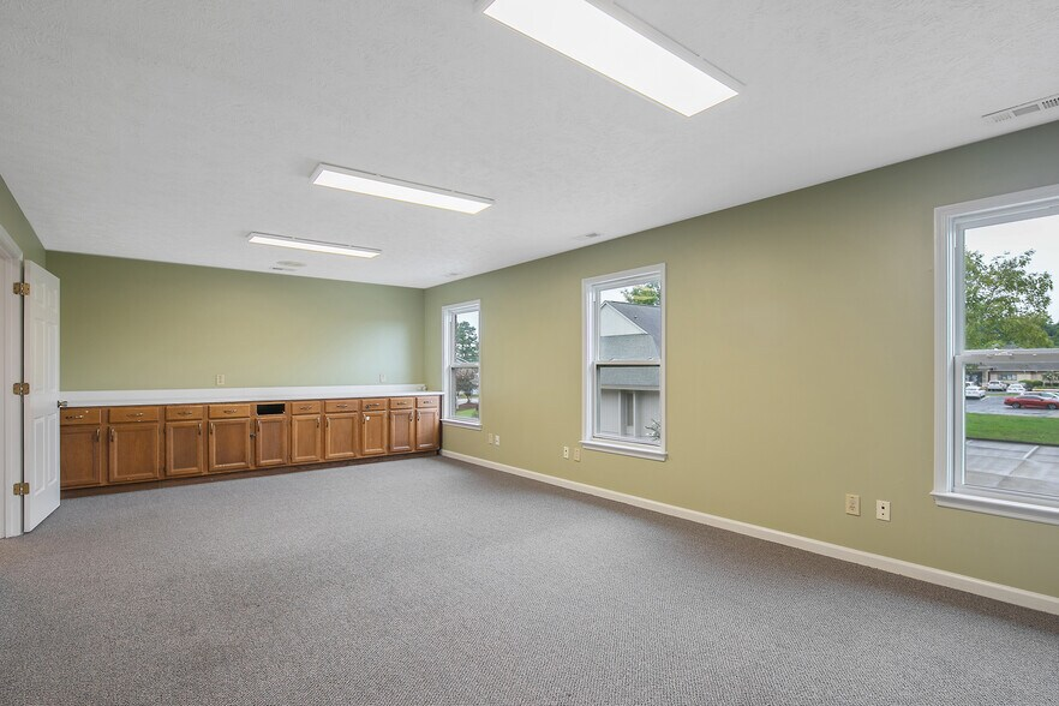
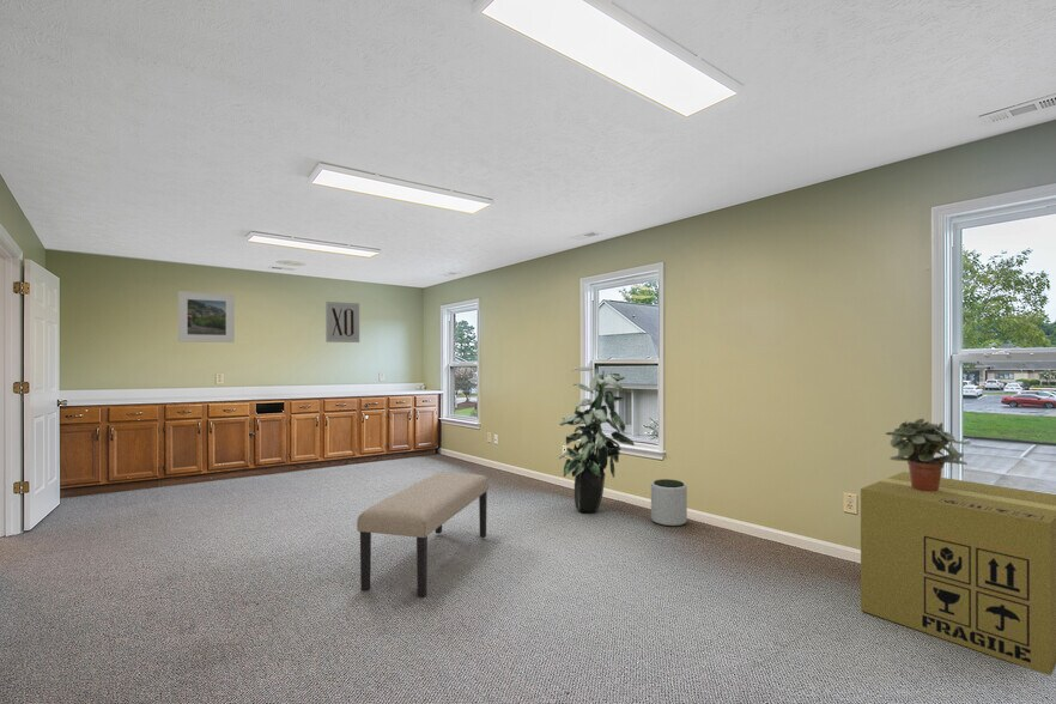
+ plant pot (668, 502)
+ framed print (206, 317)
+ indoor plant (591, 437)
+ potted plant (925, 453)
+ wall art (342, 322)
+ bench (431, 523)
+ cardboard box (964, 556)
